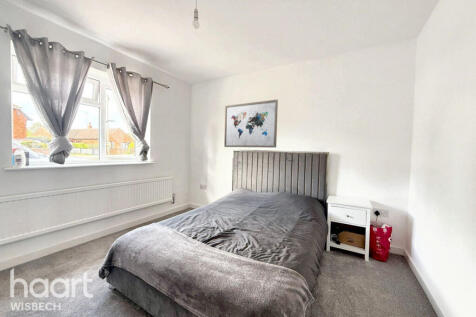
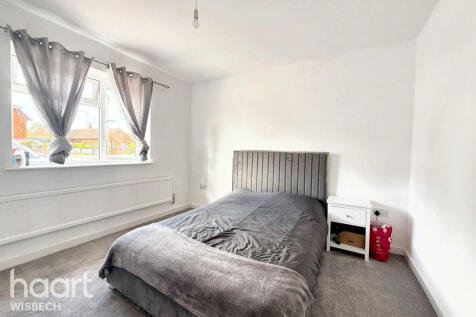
- wall art (248, 125)
